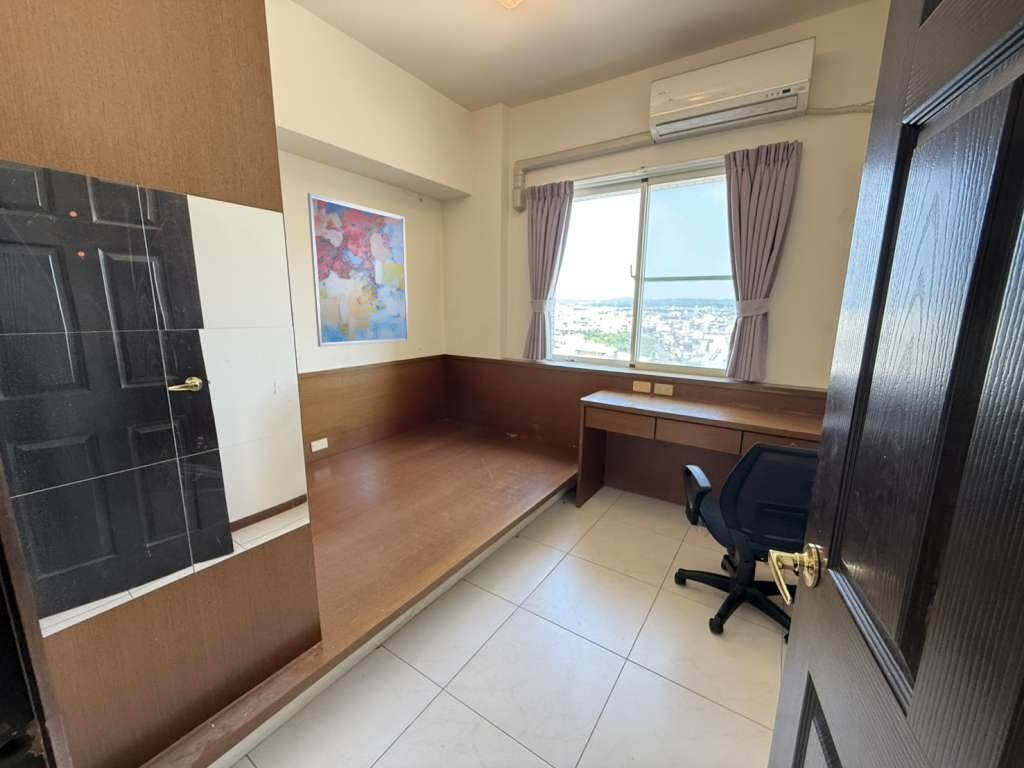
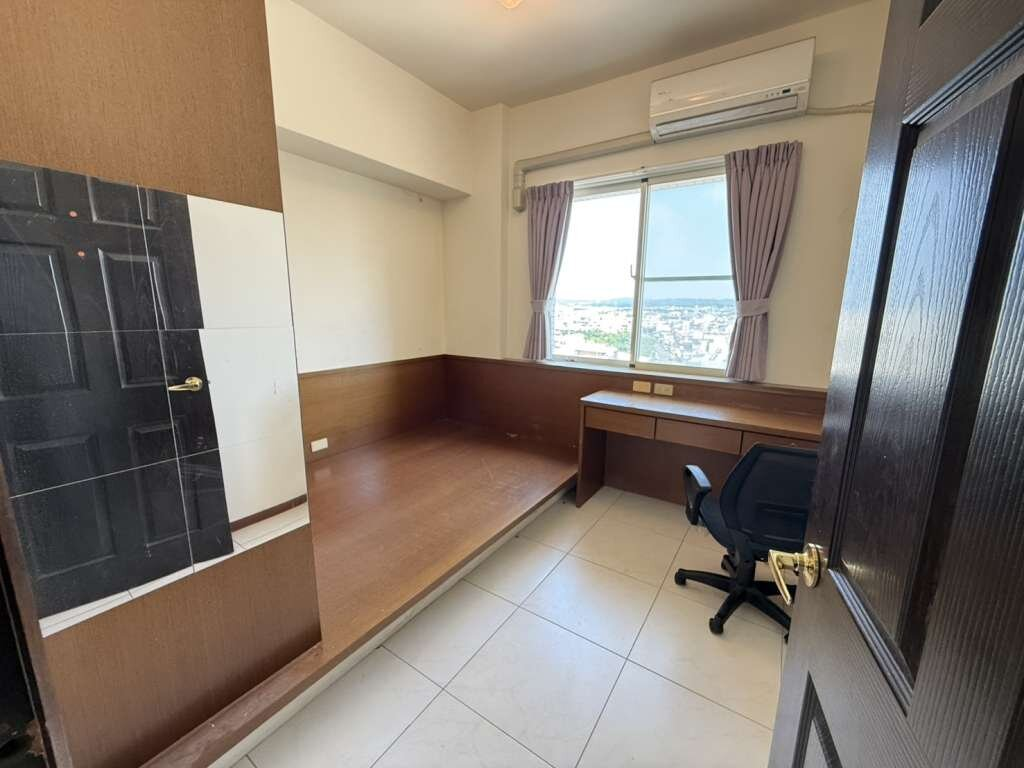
- wall art (364, 277)
